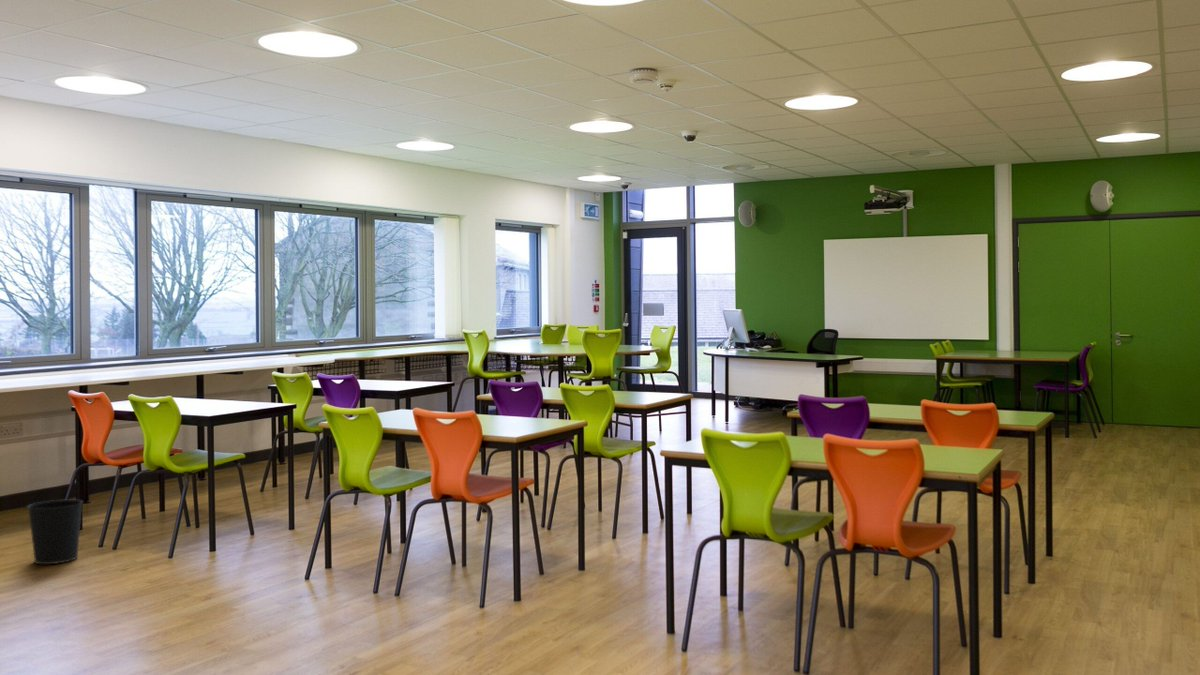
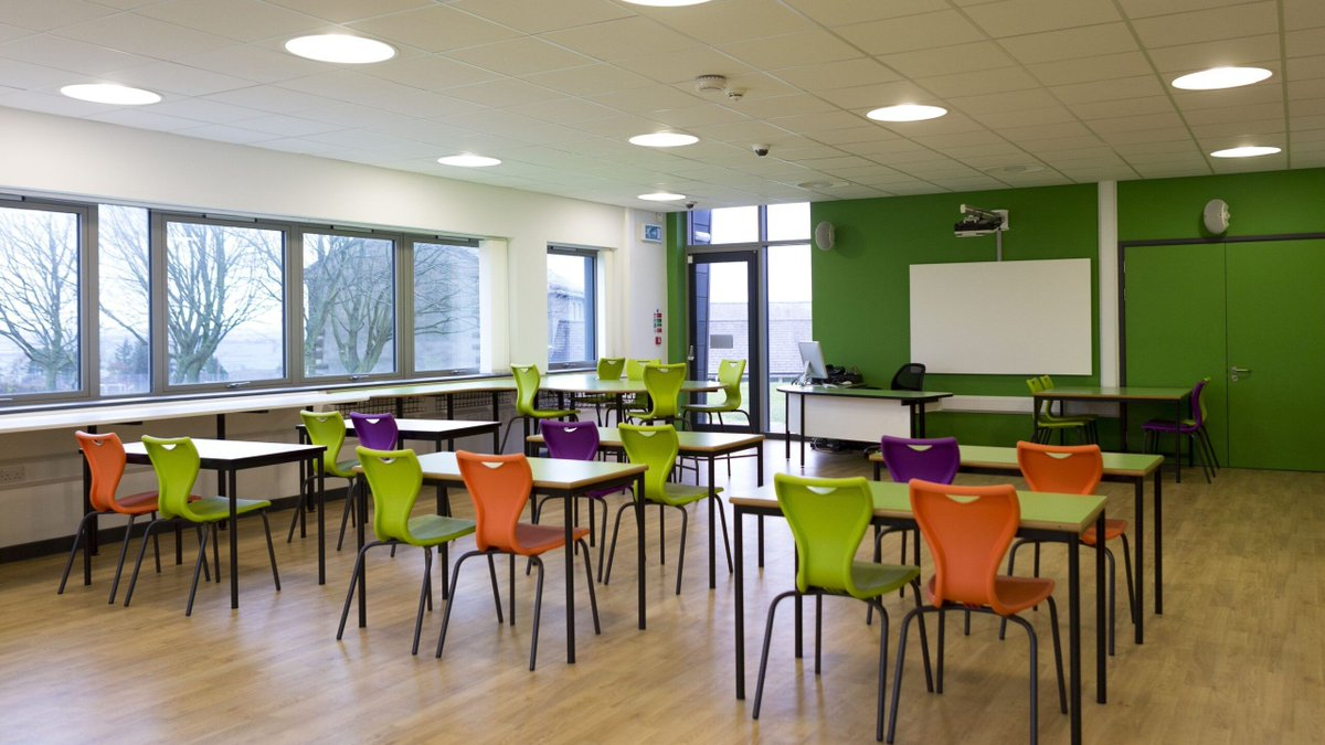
- wastebasket (55, 531)
